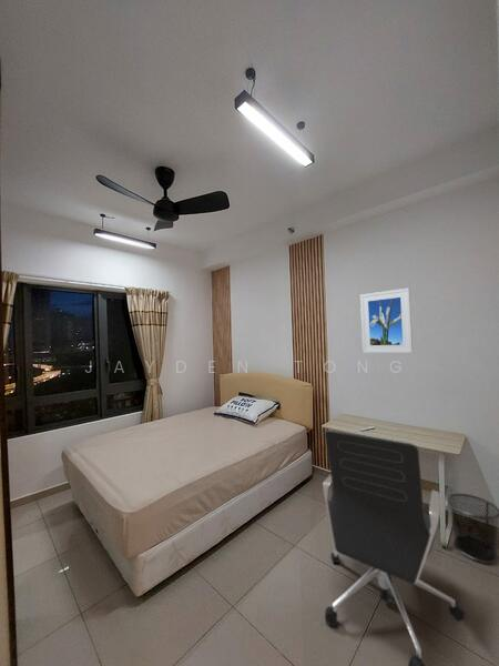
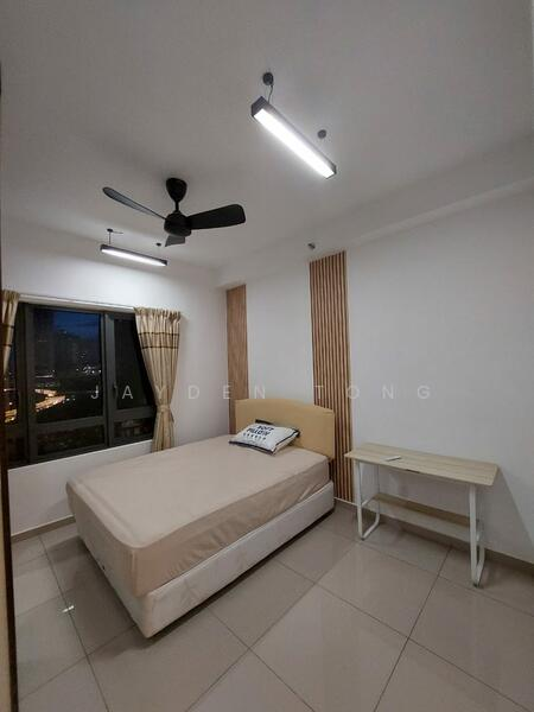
- office chair (381, 509)
- waste bin (473, 526)
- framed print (385, 322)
